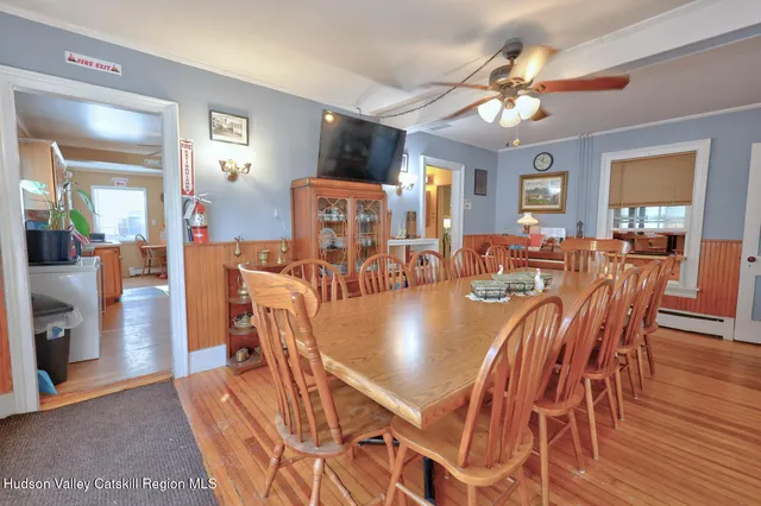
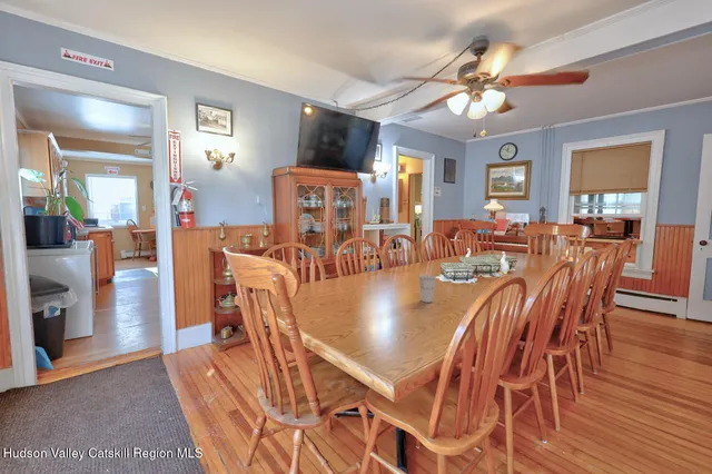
+ cup (426, 288)
